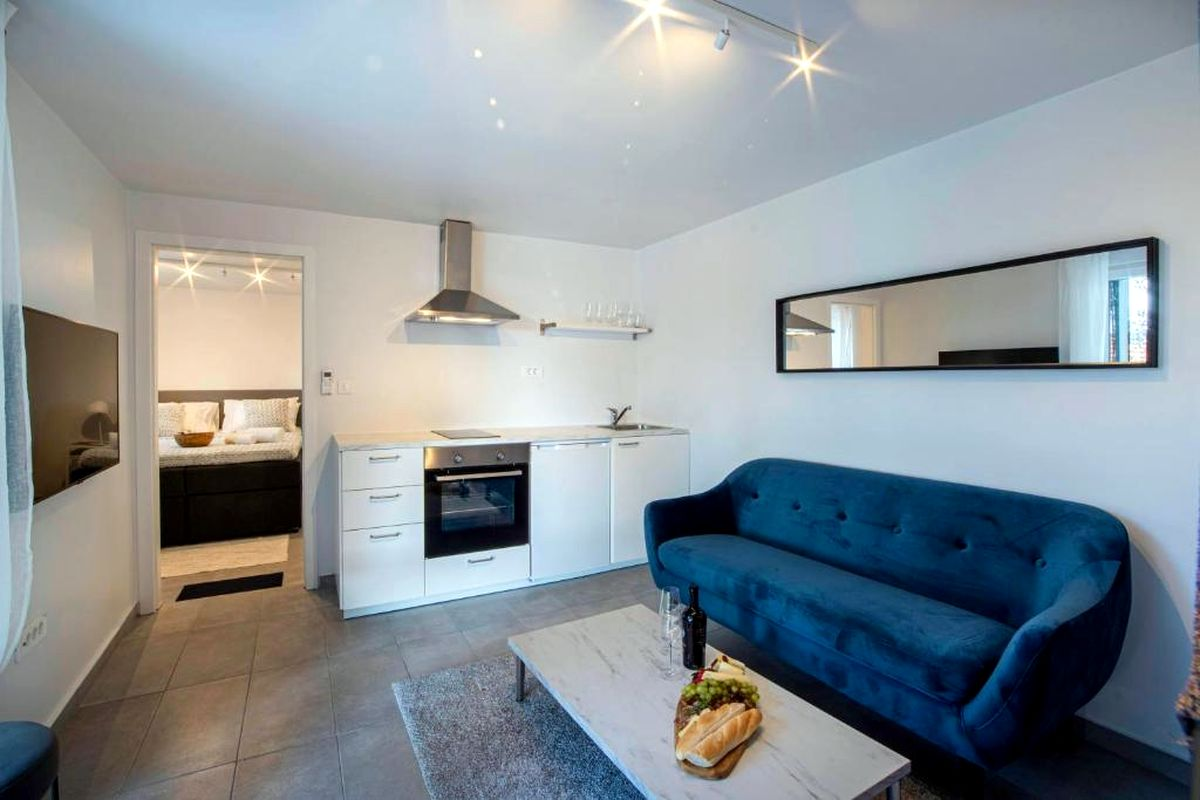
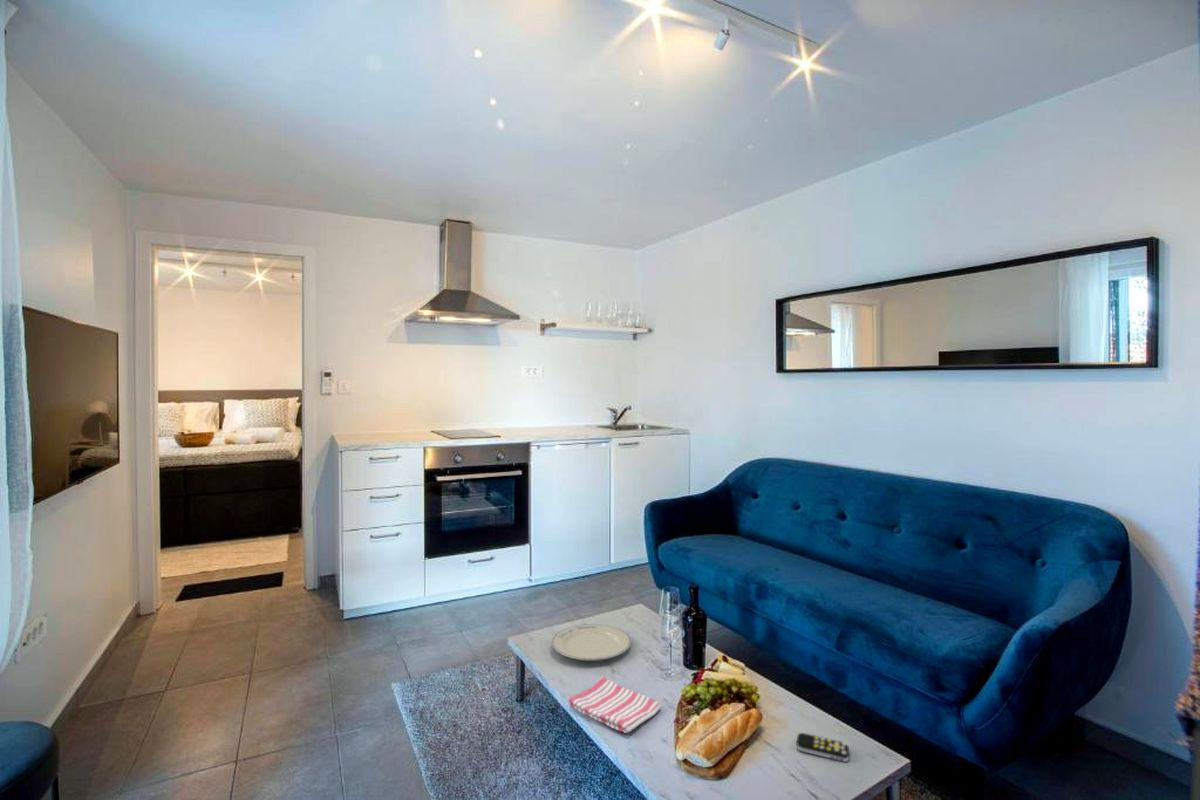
+ dish towel (614, 703)
+ chinaware (591, 643)
+ remote control (822, 746)
